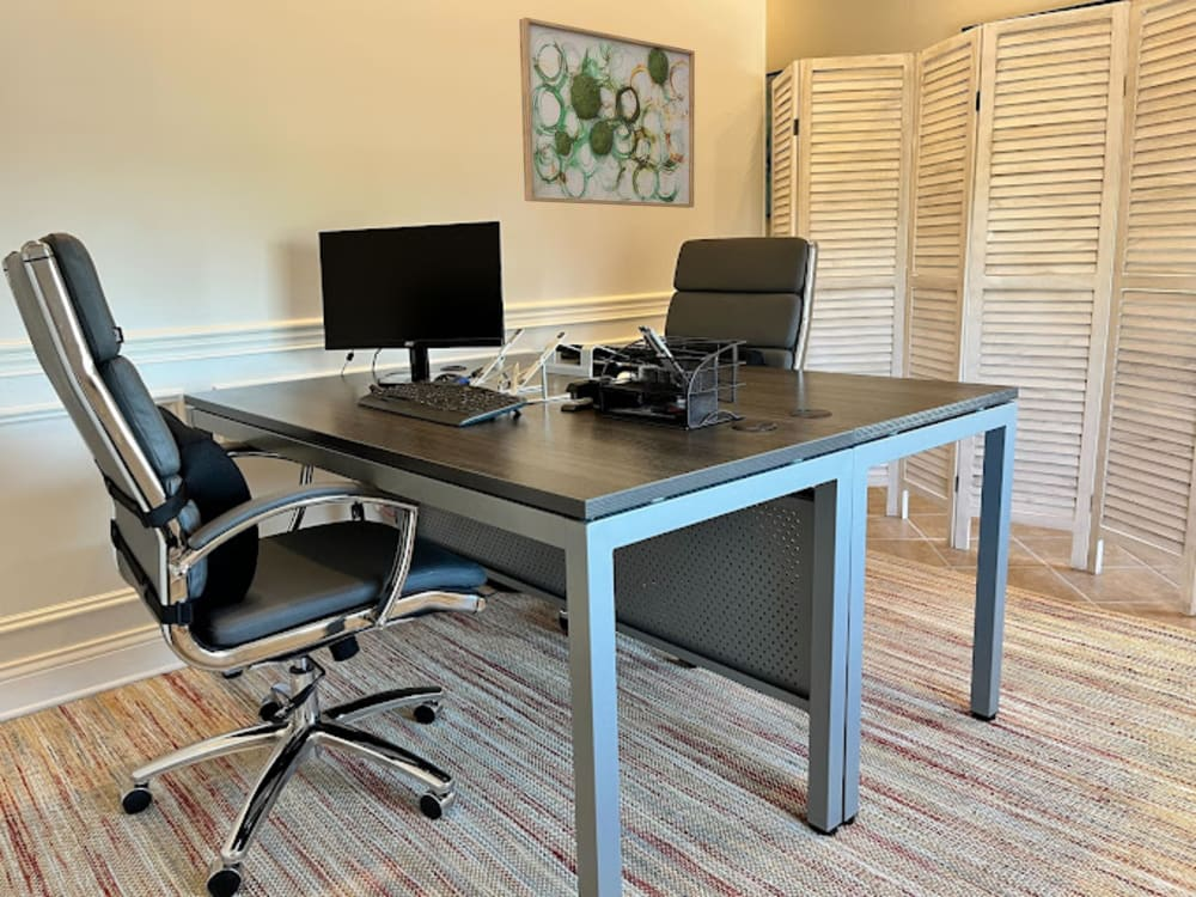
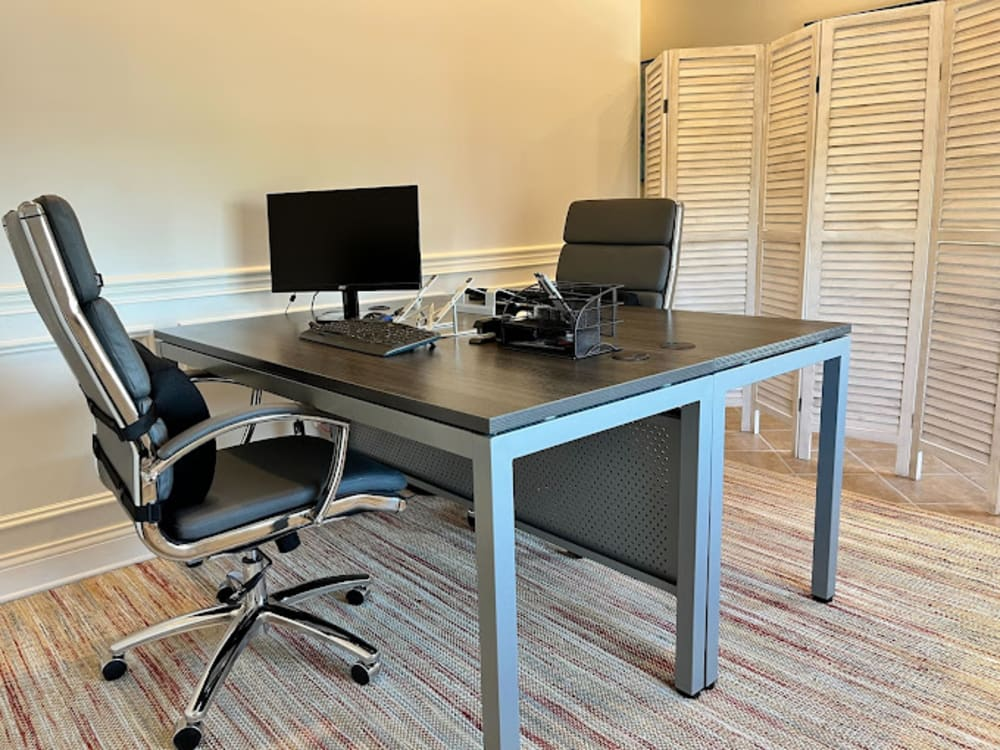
- wall art (616, 121)
